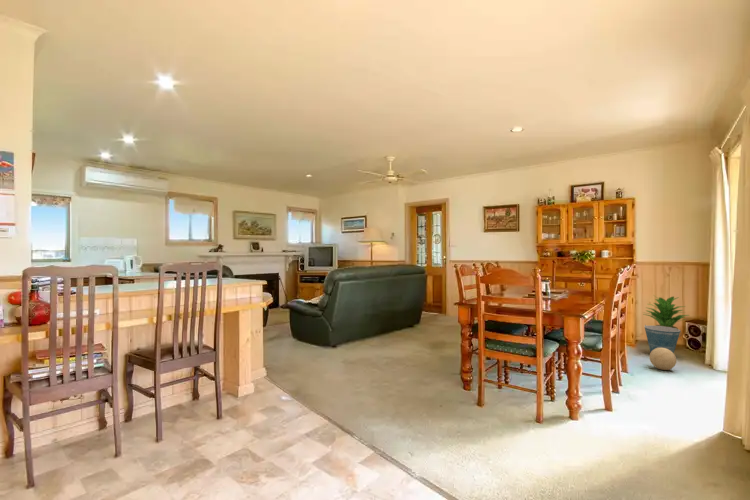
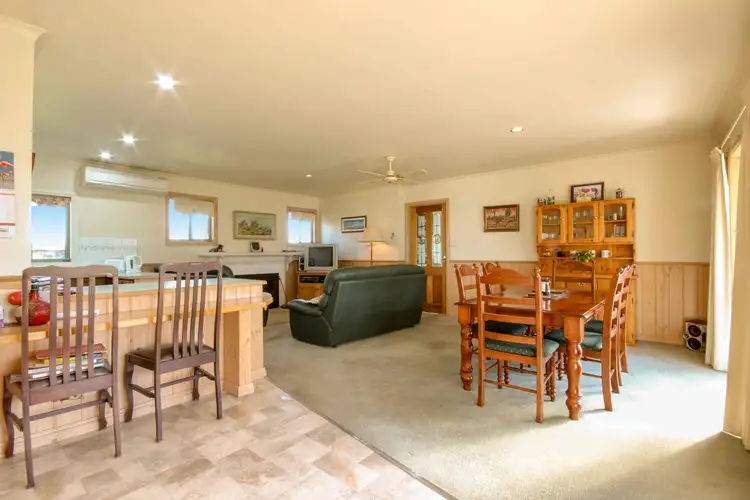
- potted plant (666, 321)
- bucket (661, 341)
- decorative ball (662, 358)
